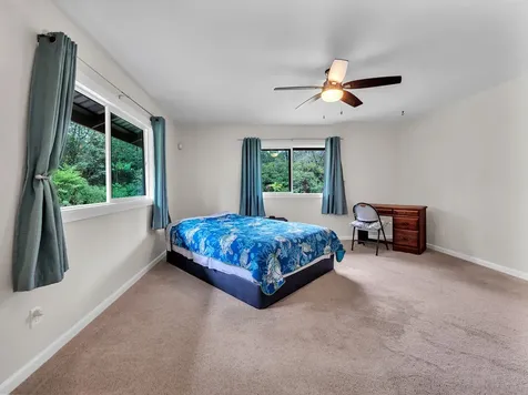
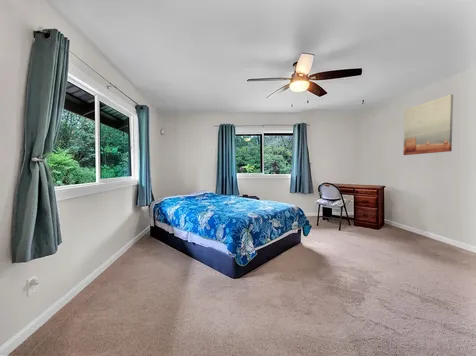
+ wall art (425, 128)
